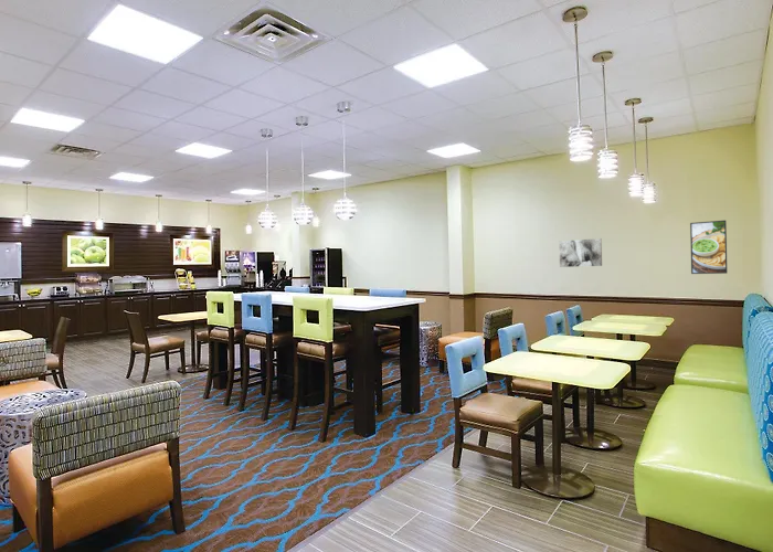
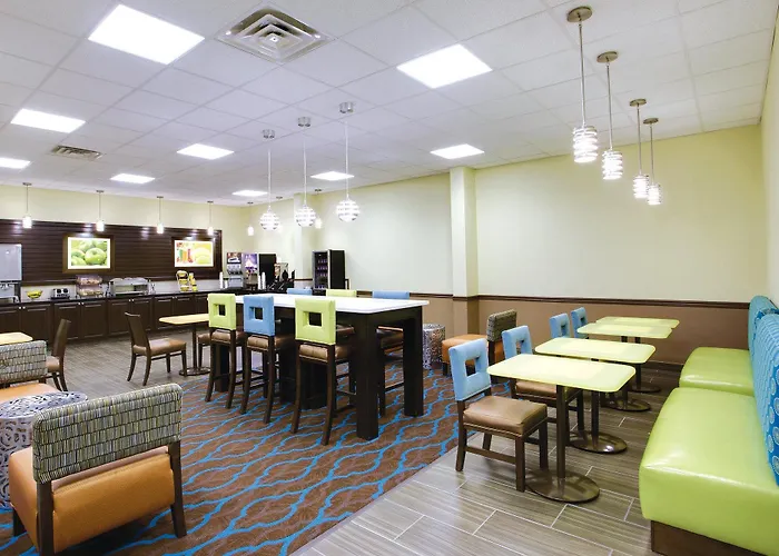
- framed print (708, 247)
- wall art (580, 253)
